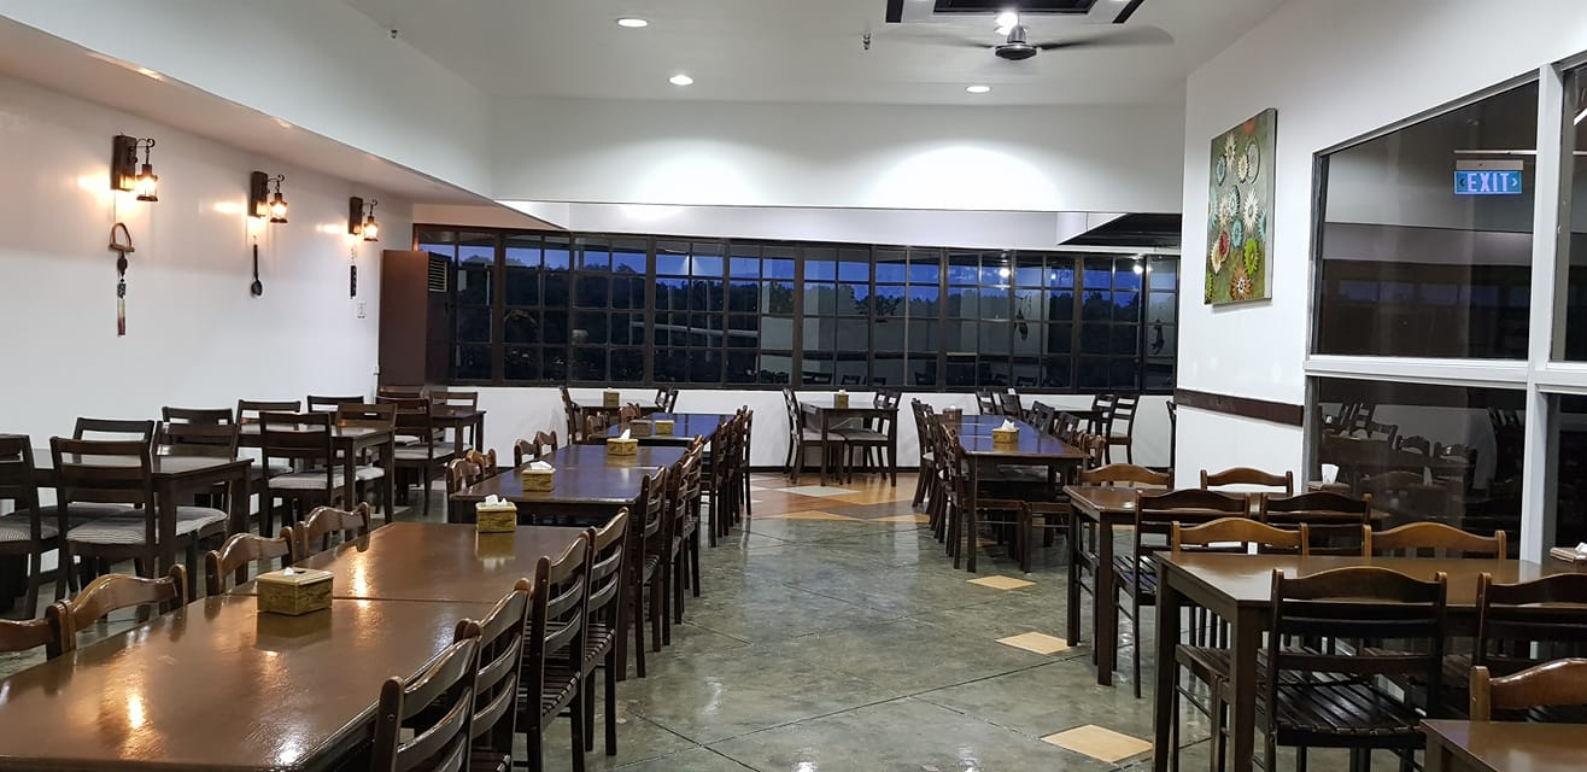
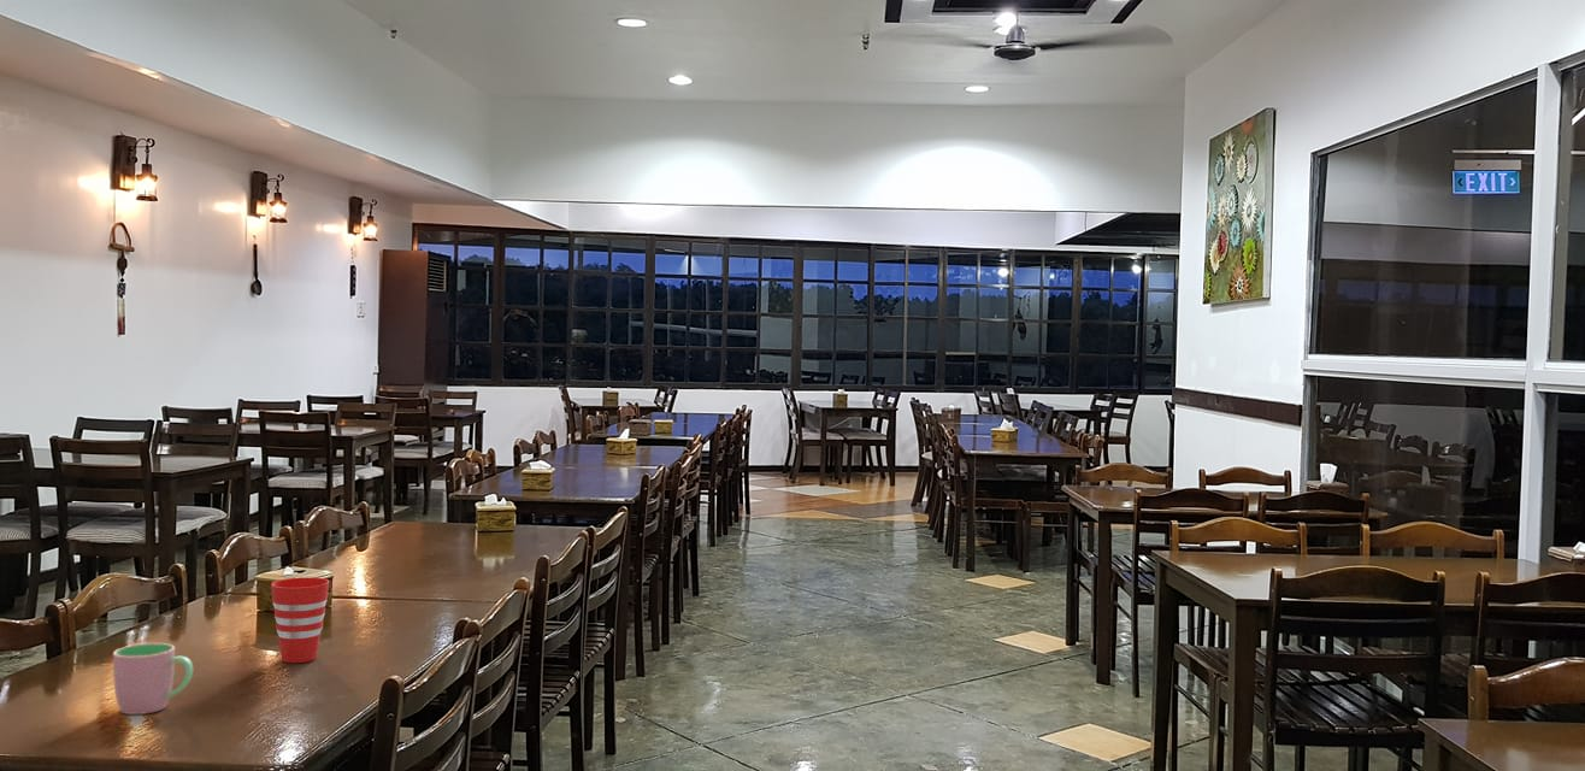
+ cup (153, 678)
+ cup (300, 620)
